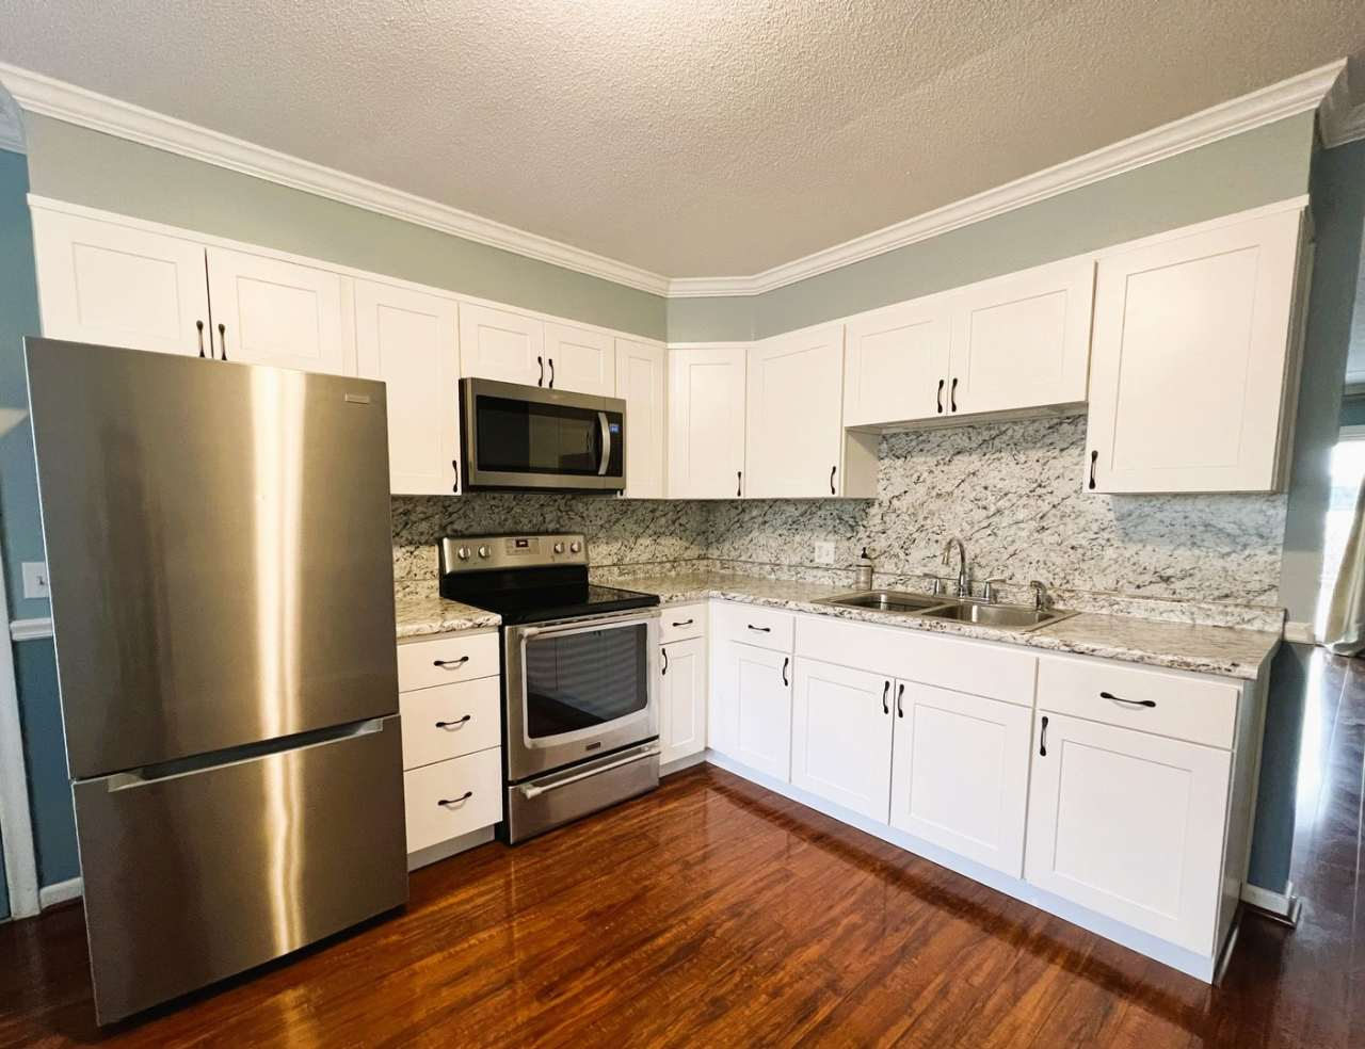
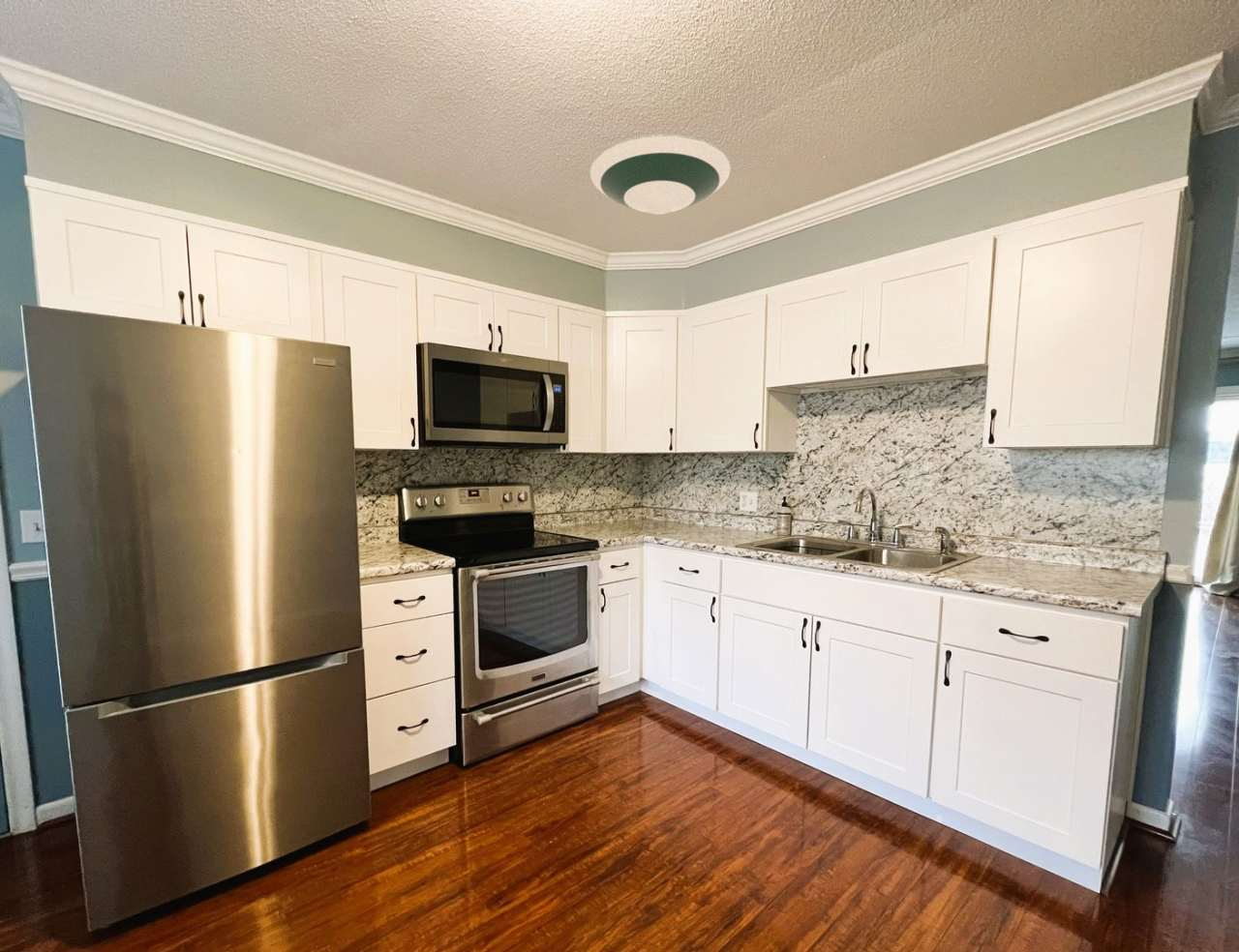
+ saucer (659, 192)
